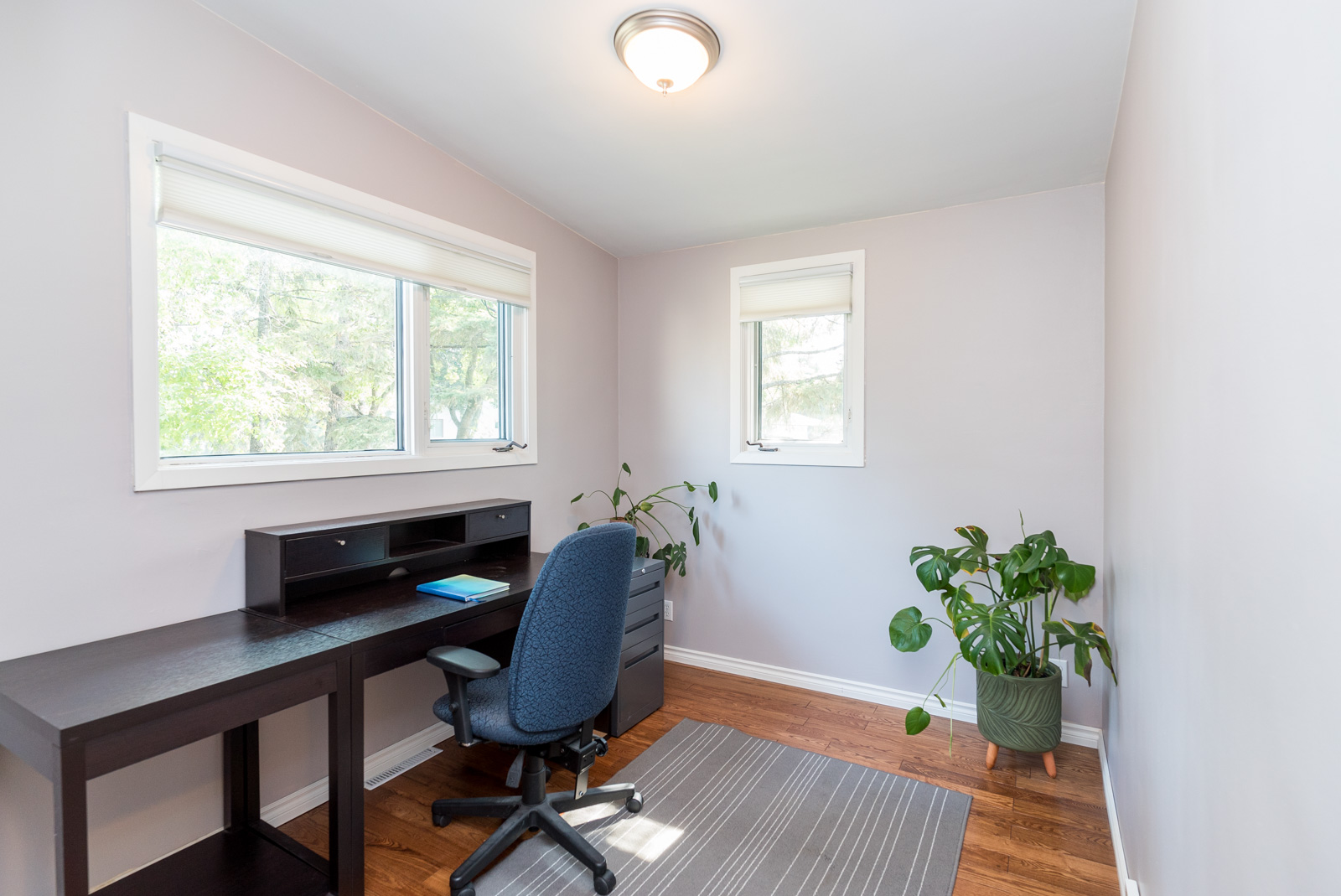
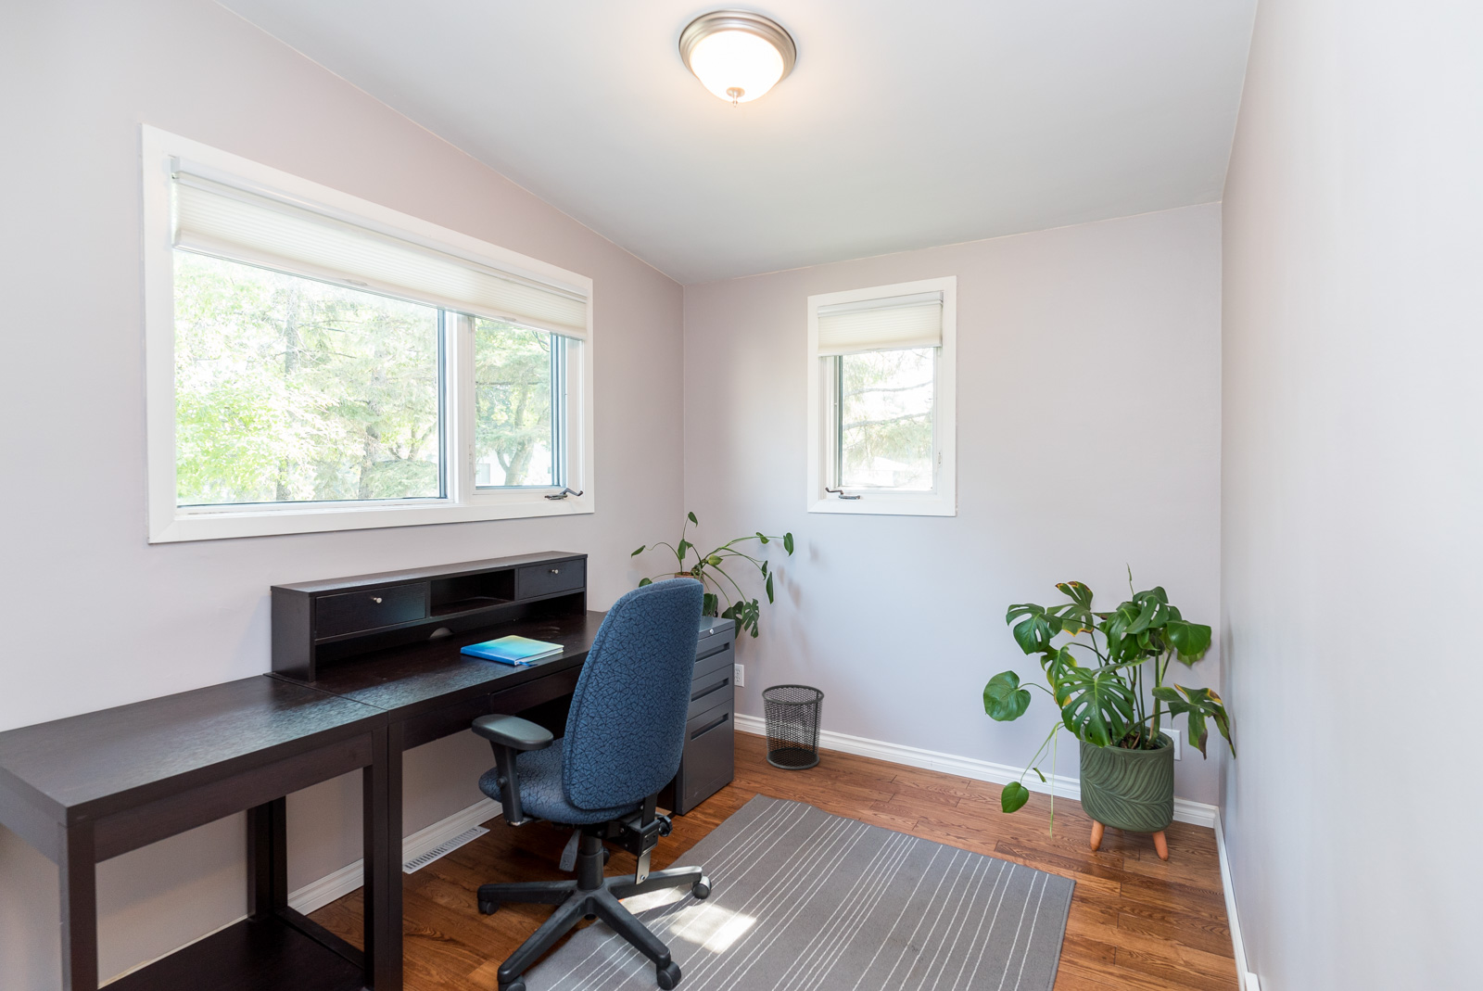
+ waste bin (793, 726)
